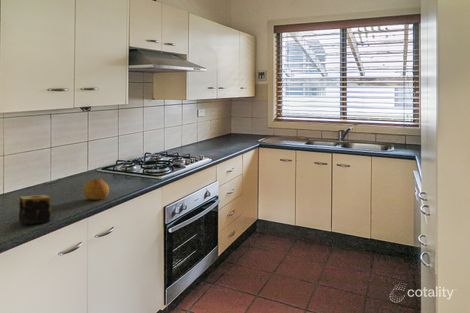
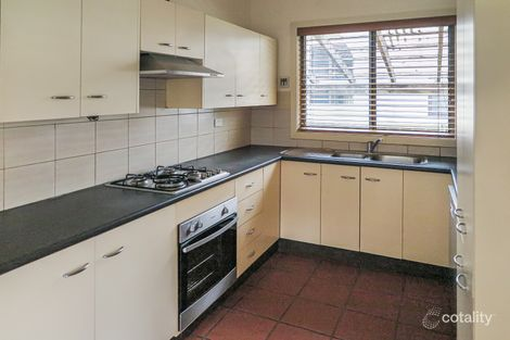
- fruit (96, 188)
- candle (34, 209)
